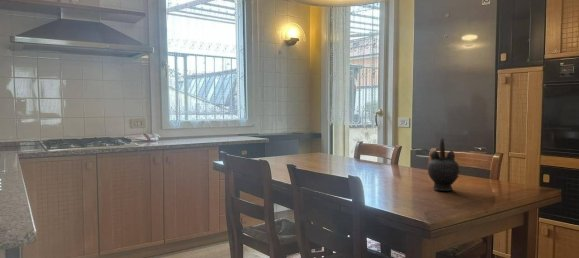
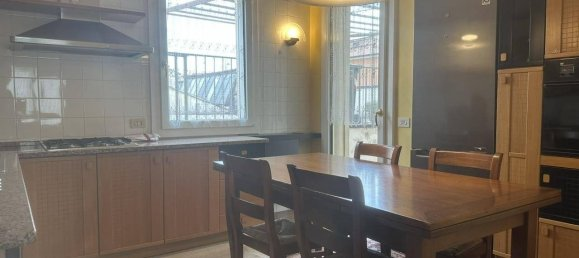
- teapot (443, 163)
